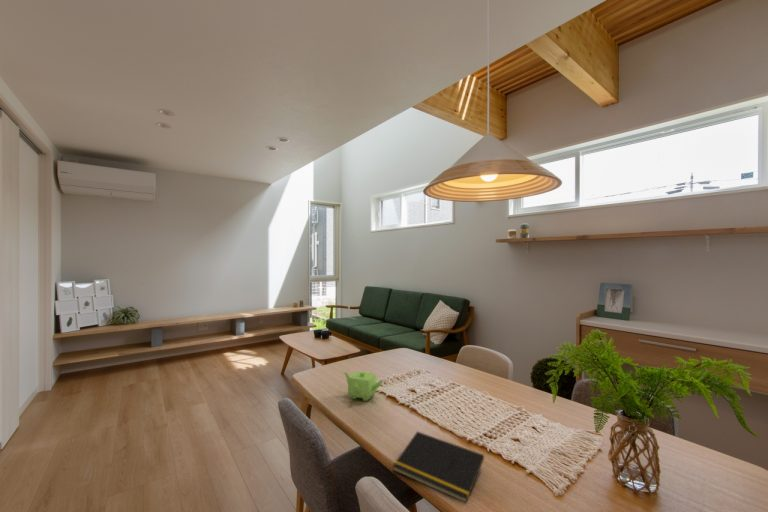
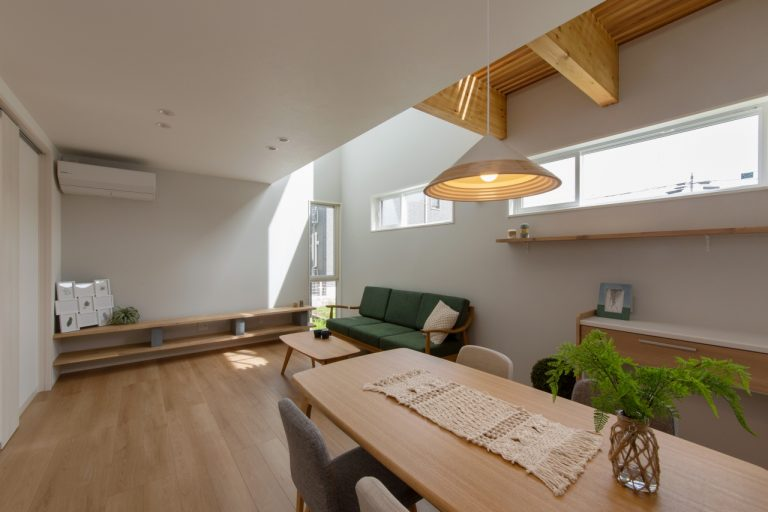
- notepad (438, 462)
- teapot (361, 384)
